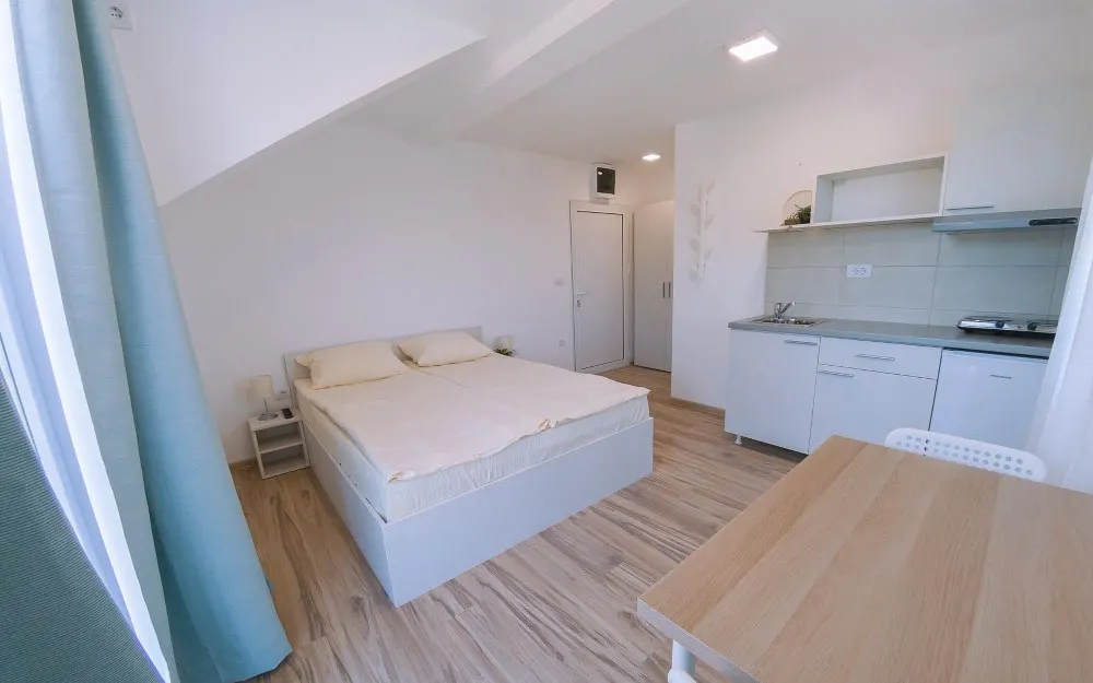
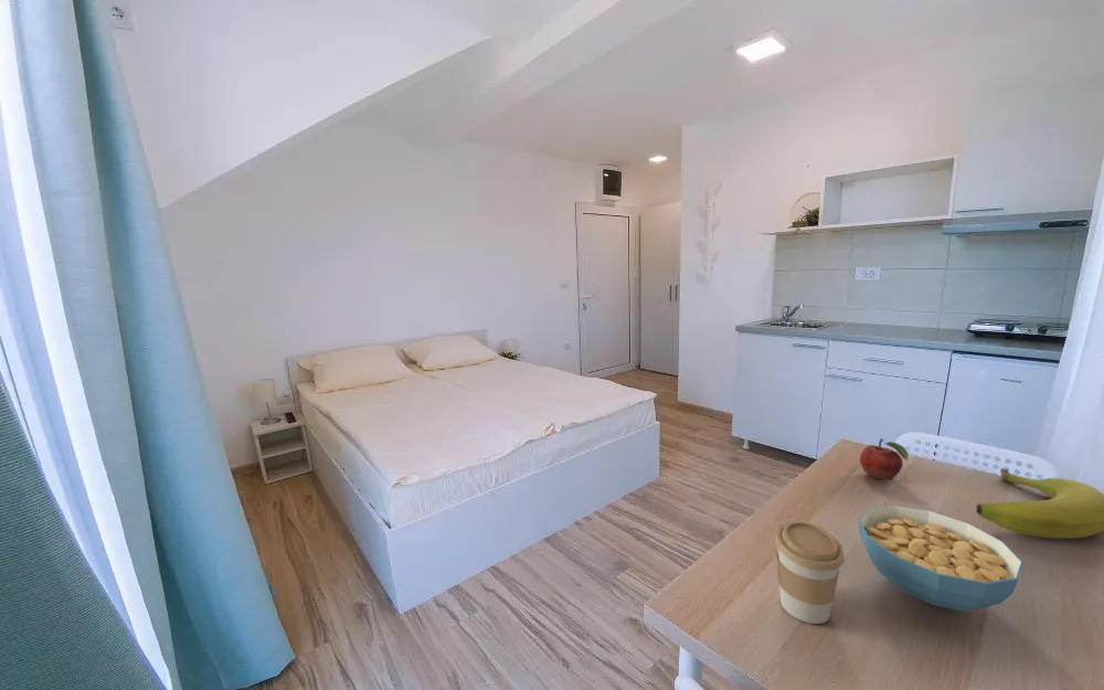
+ fruit (883, 458)
+ cereal bowl (930, 565)
+ banana (1032, 501)
+ coffee cup (806, 570)
